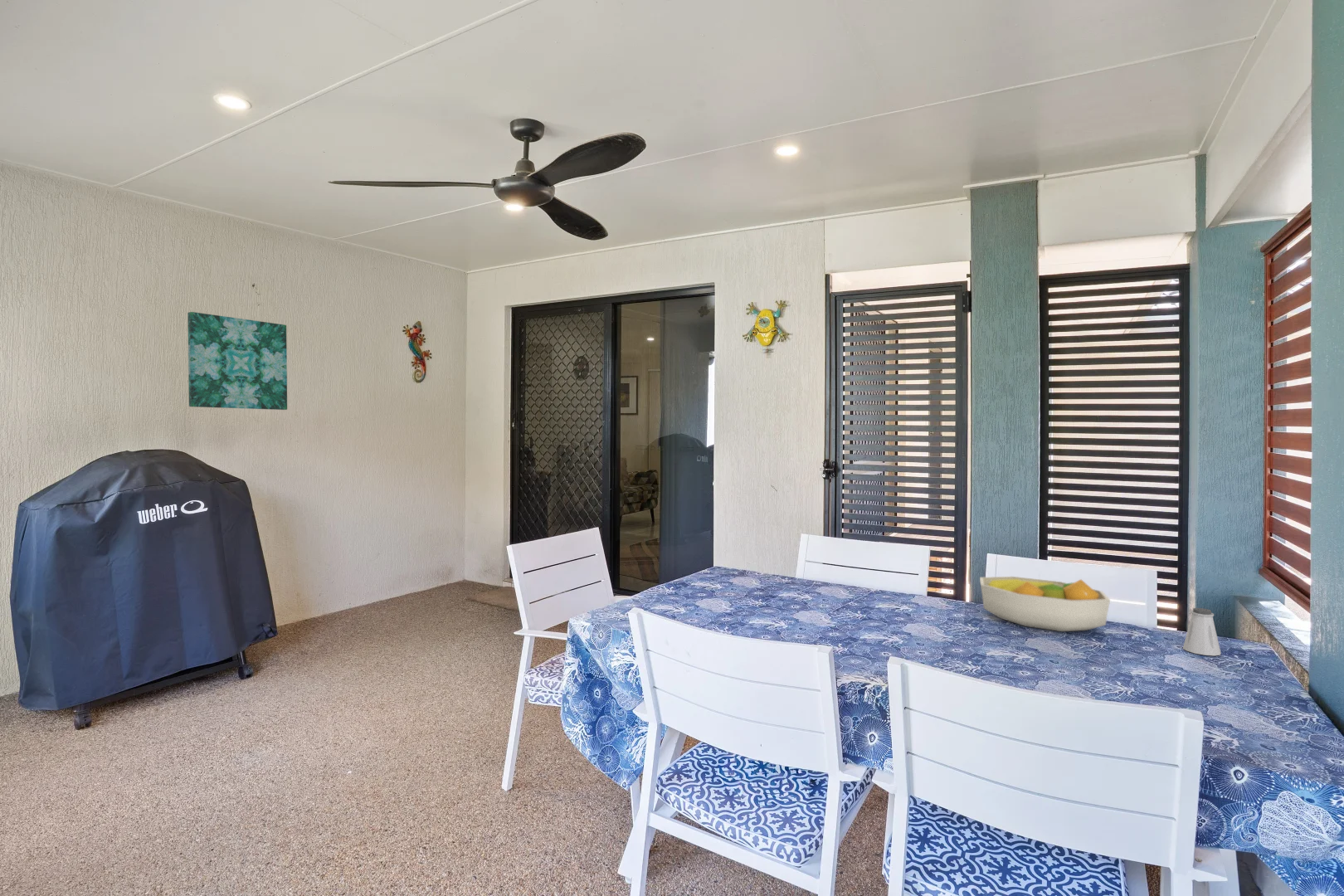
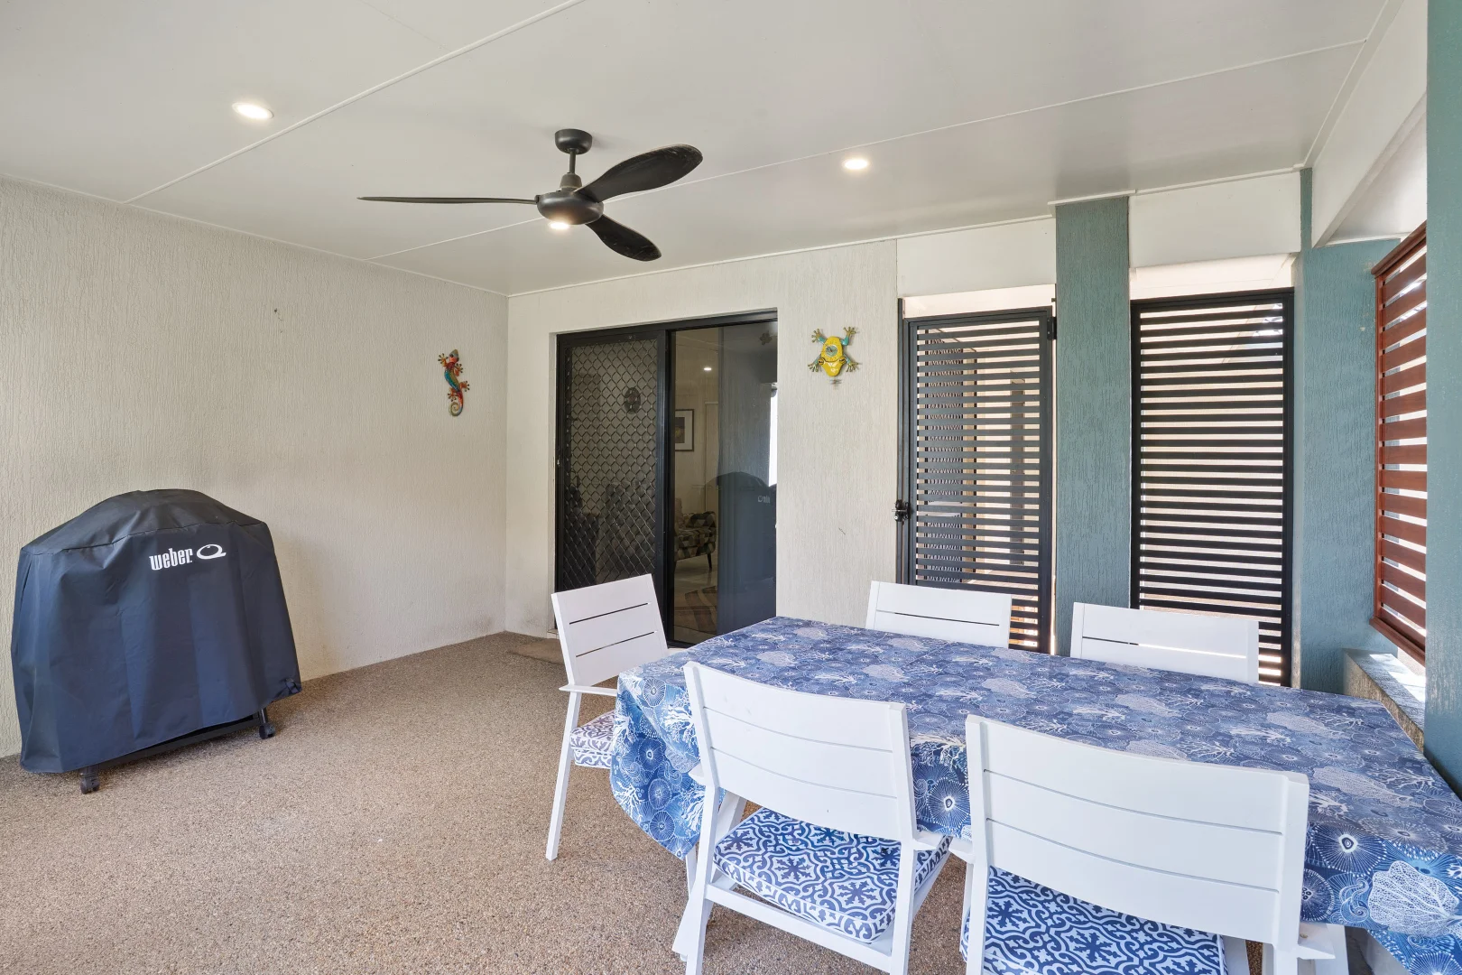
- wall art (240, 363)
- saltshaker (1201, 630)
- fruit bowl (1040, 597)
